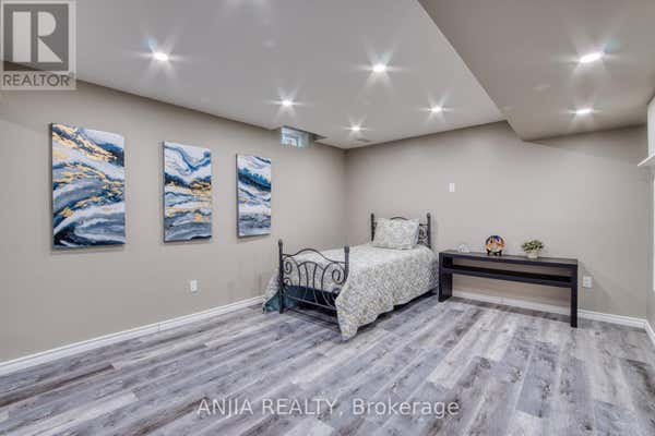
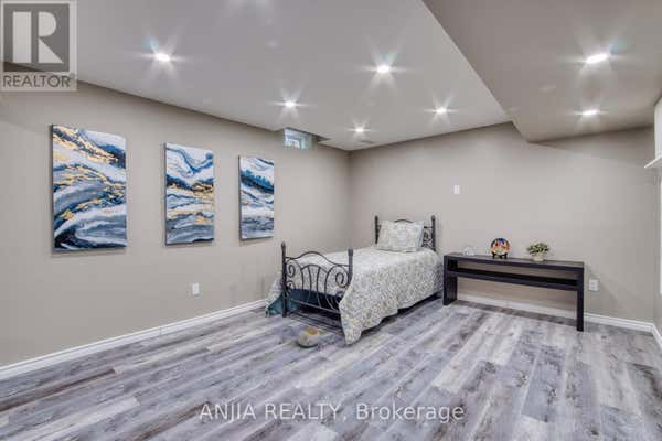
+ plush toy (307, 335)
